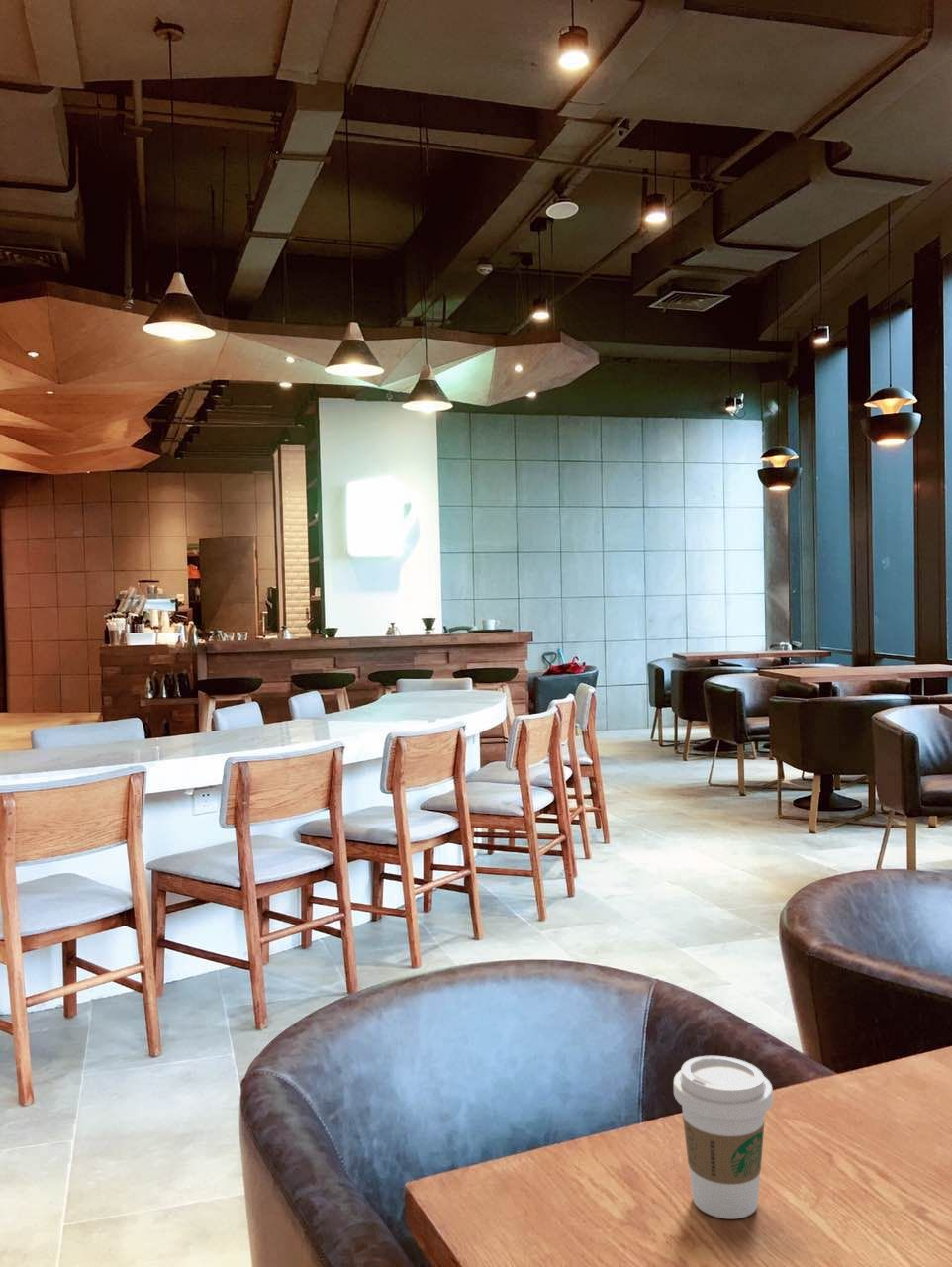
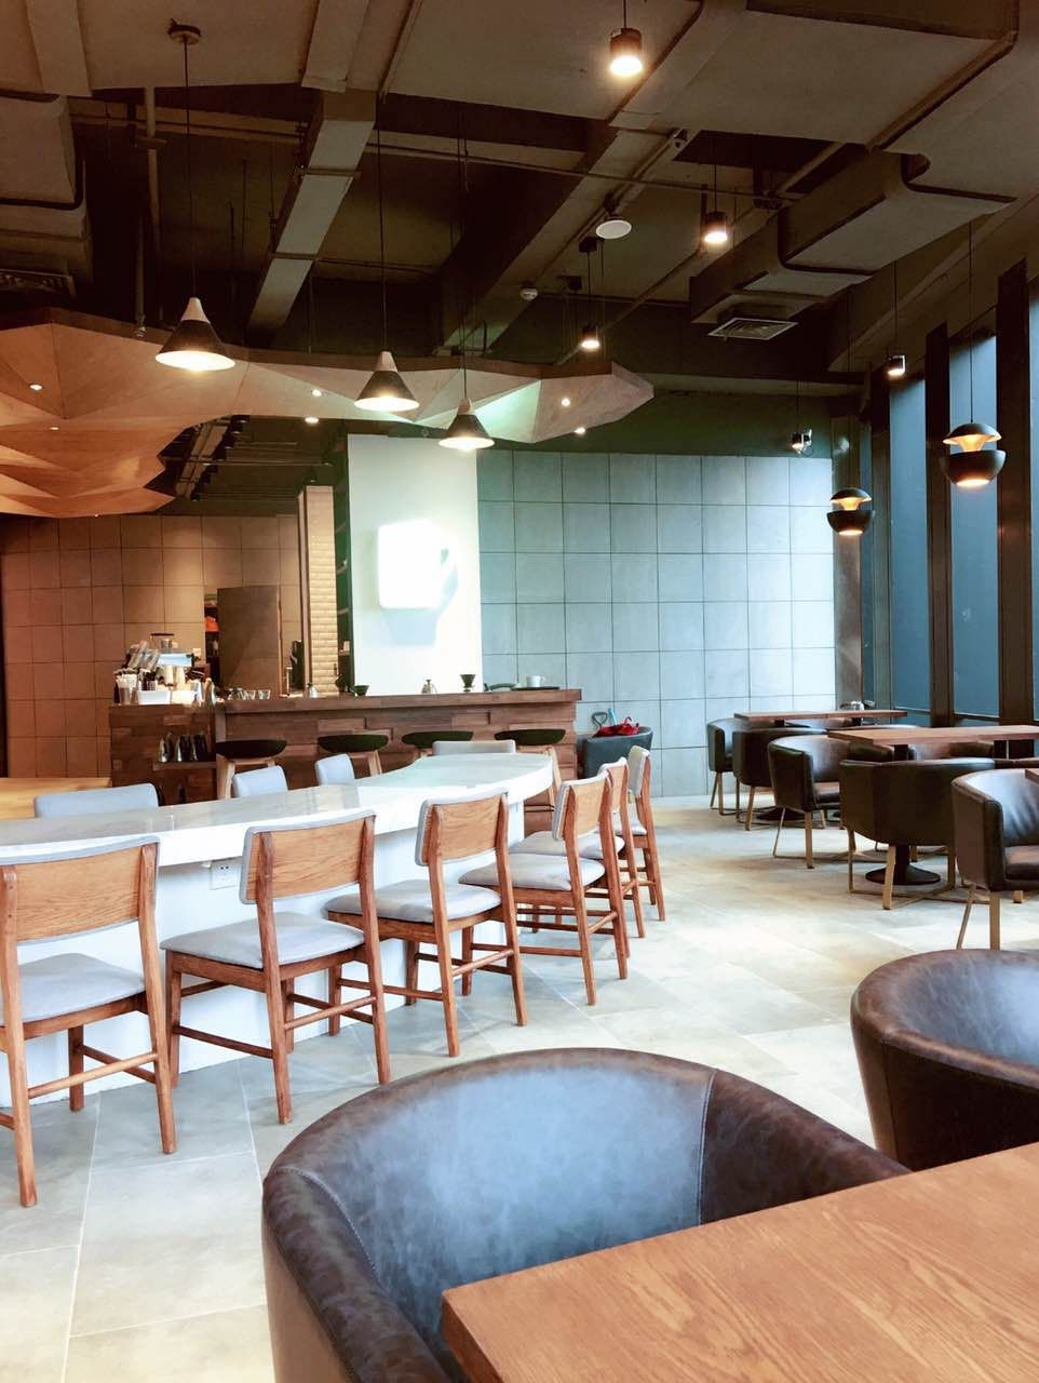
- coffee cup (723, 1135)
